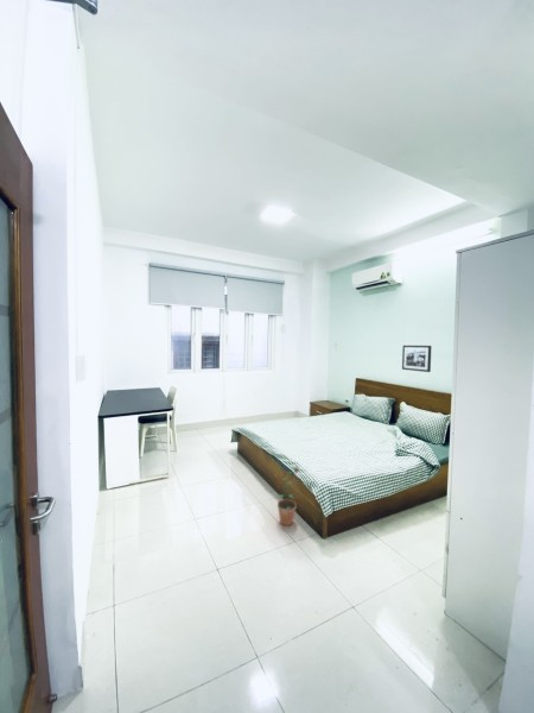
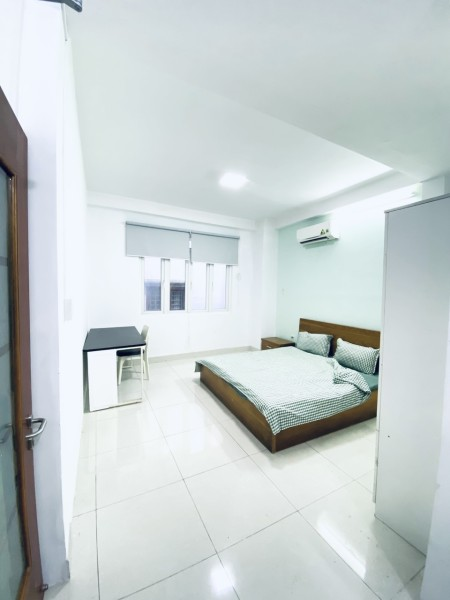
- potted plant (287, 493)
- picture frame (415, 358)
